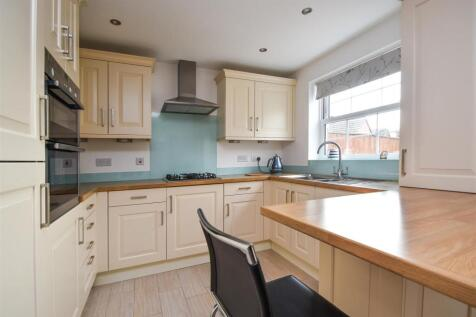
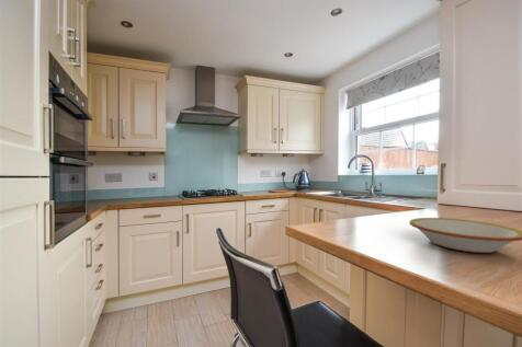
+ bowl (461, 235)
